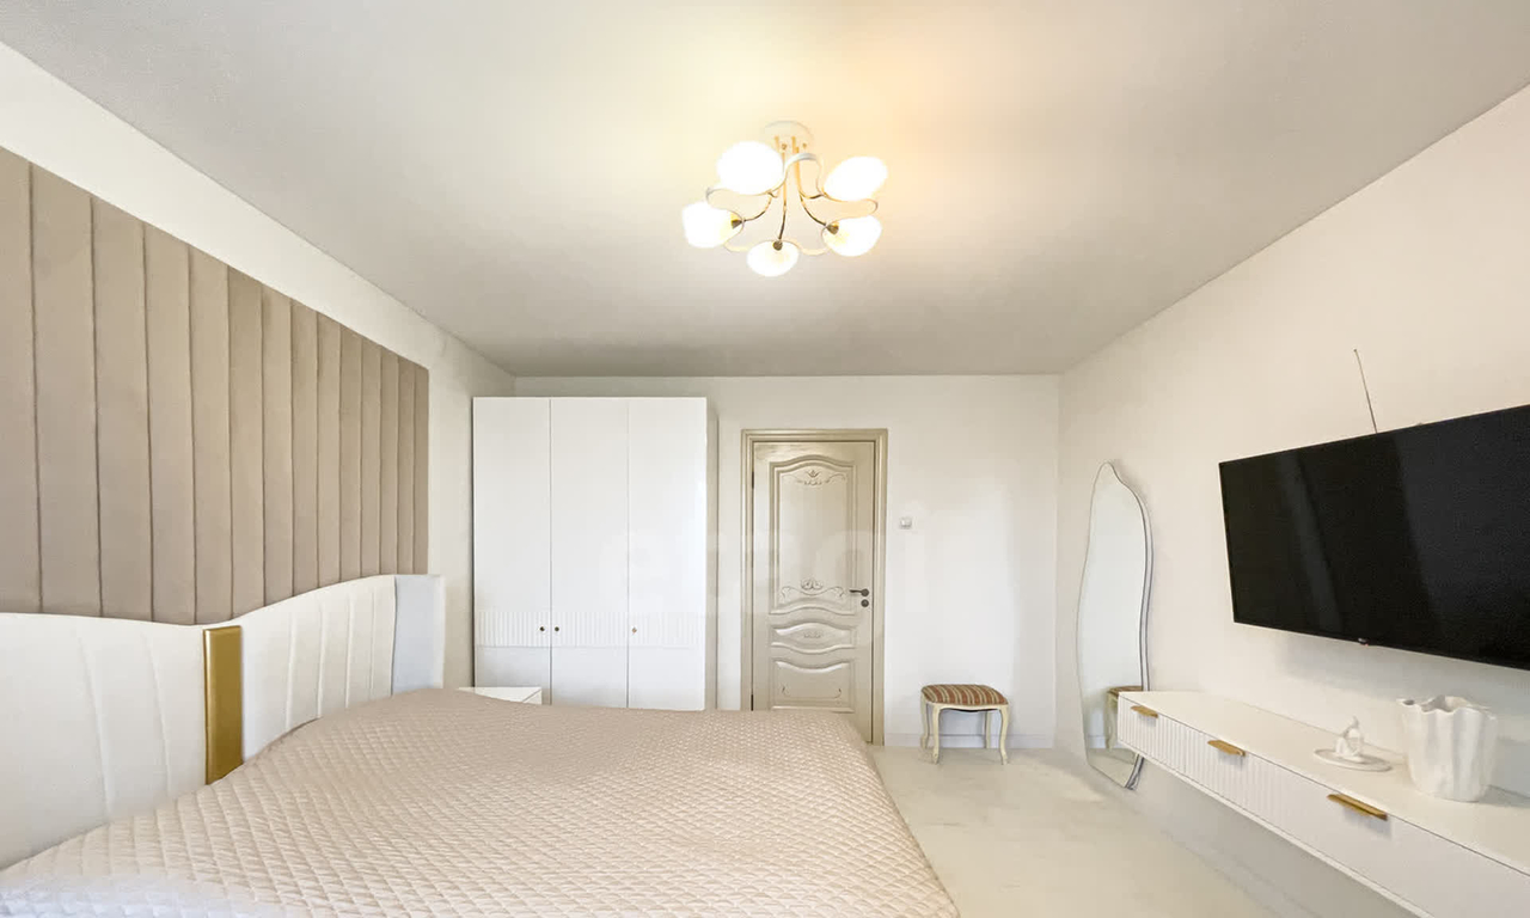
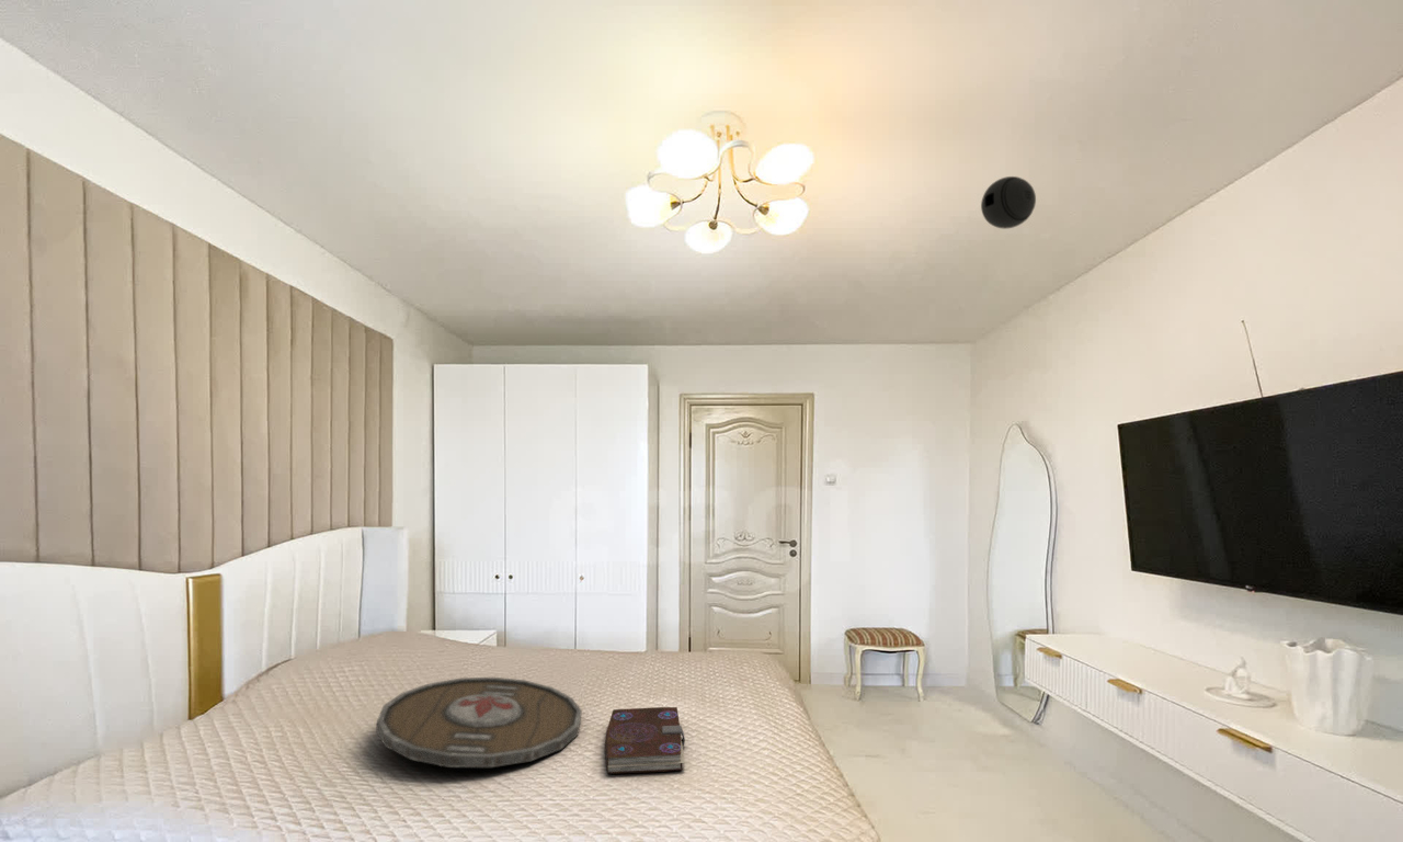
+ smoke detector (1007, 203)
+ book (645, 736)
+ serving tray (482, 716)
